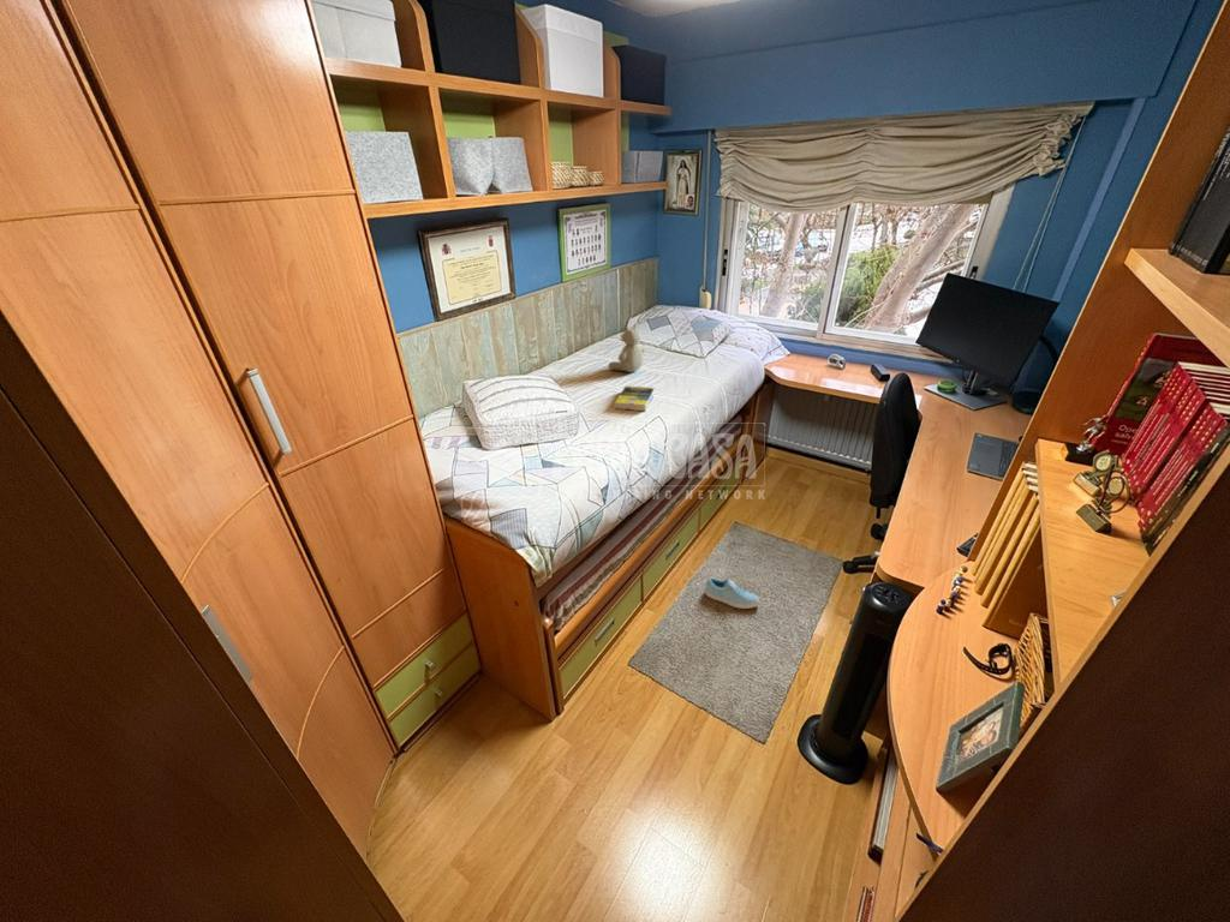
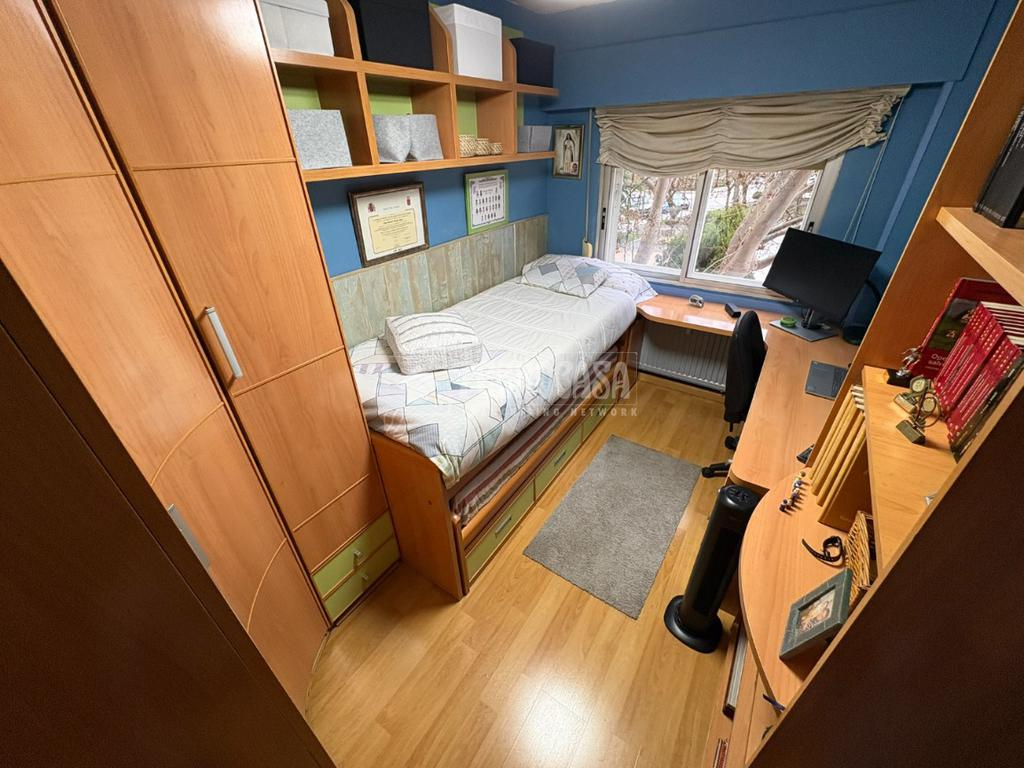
- book (634, 397)
- stuffed bear (626, 347)
- sneaker (732, 591)
